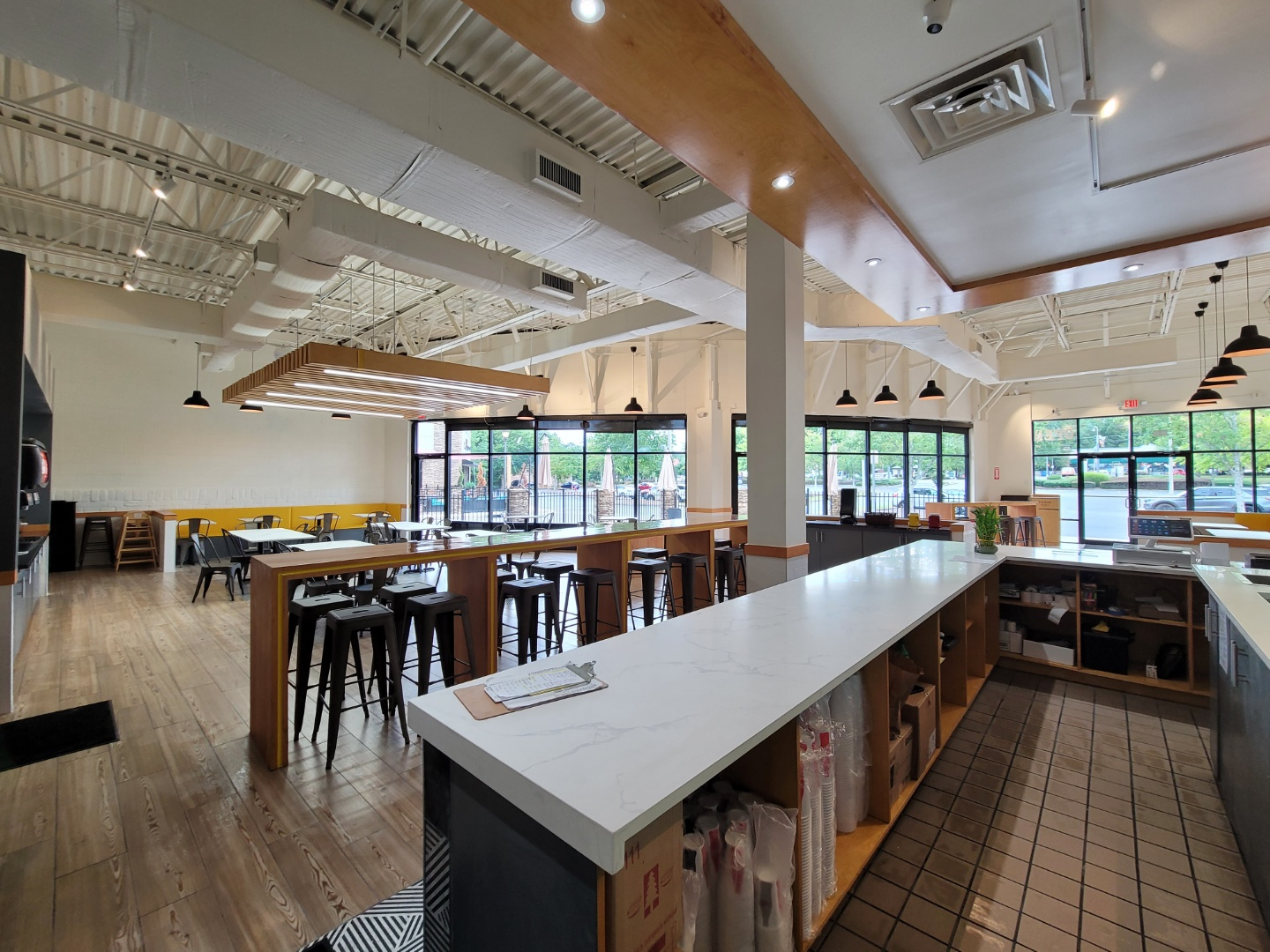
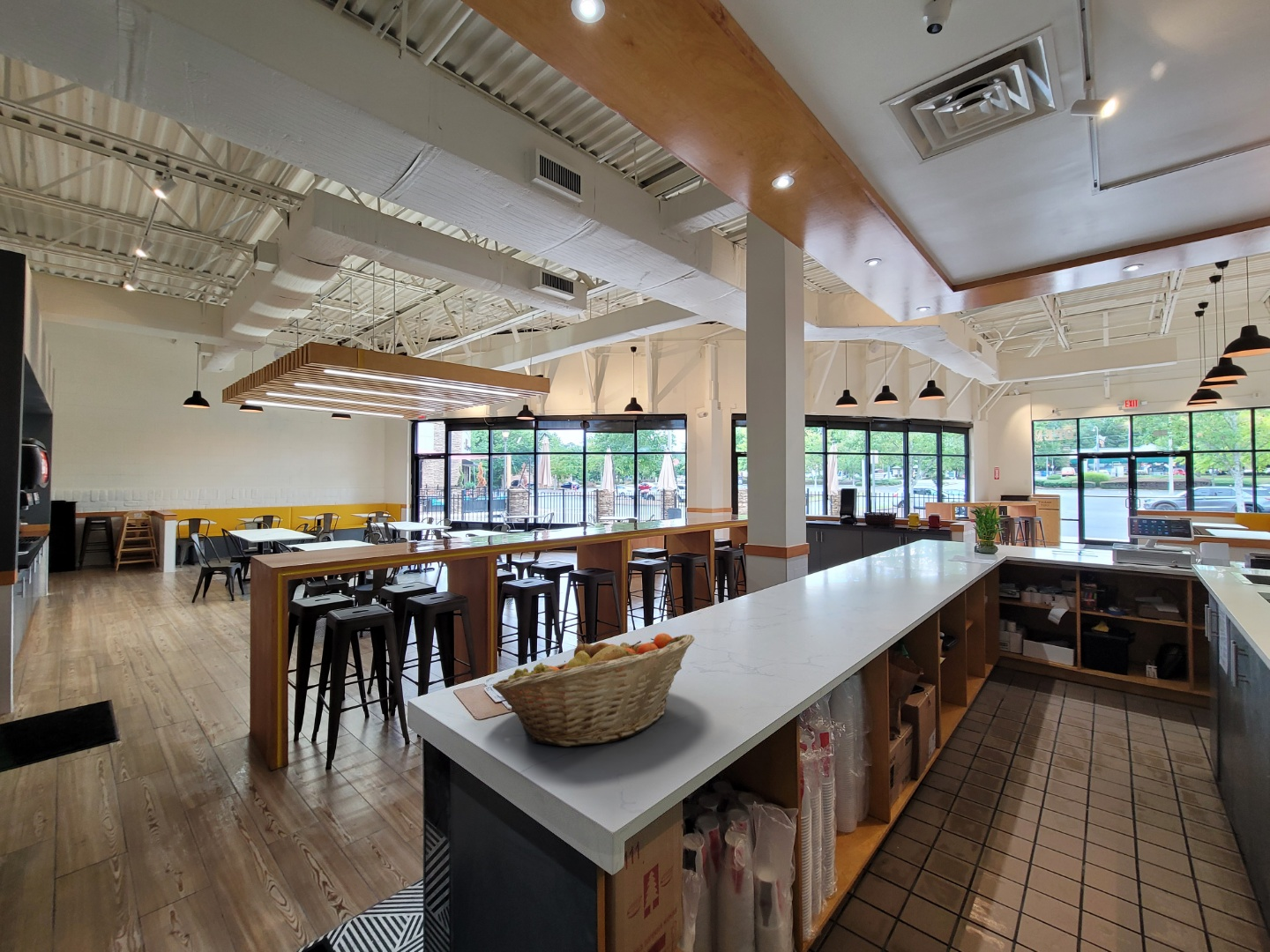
+ fruit basket (599, 676)
